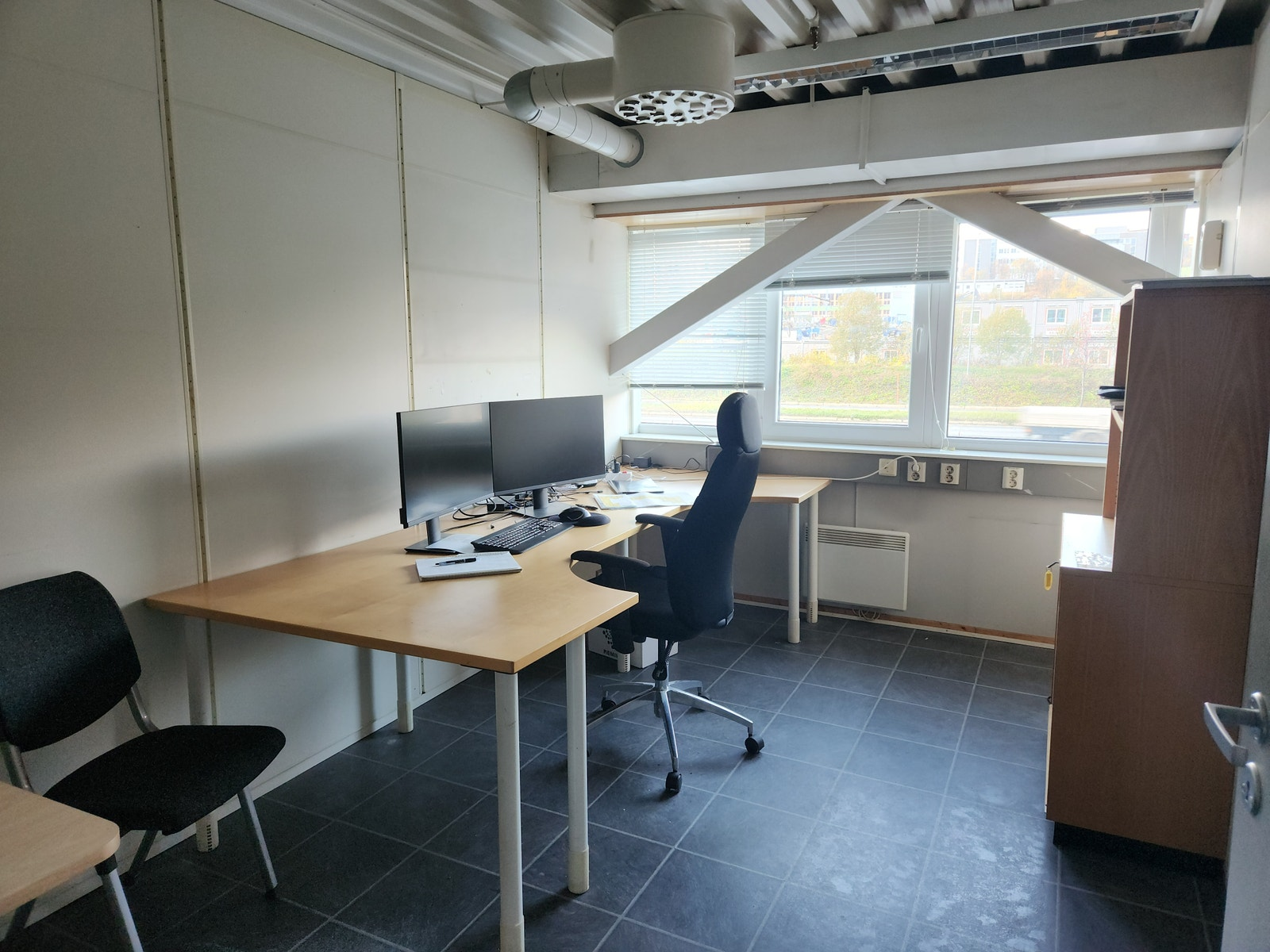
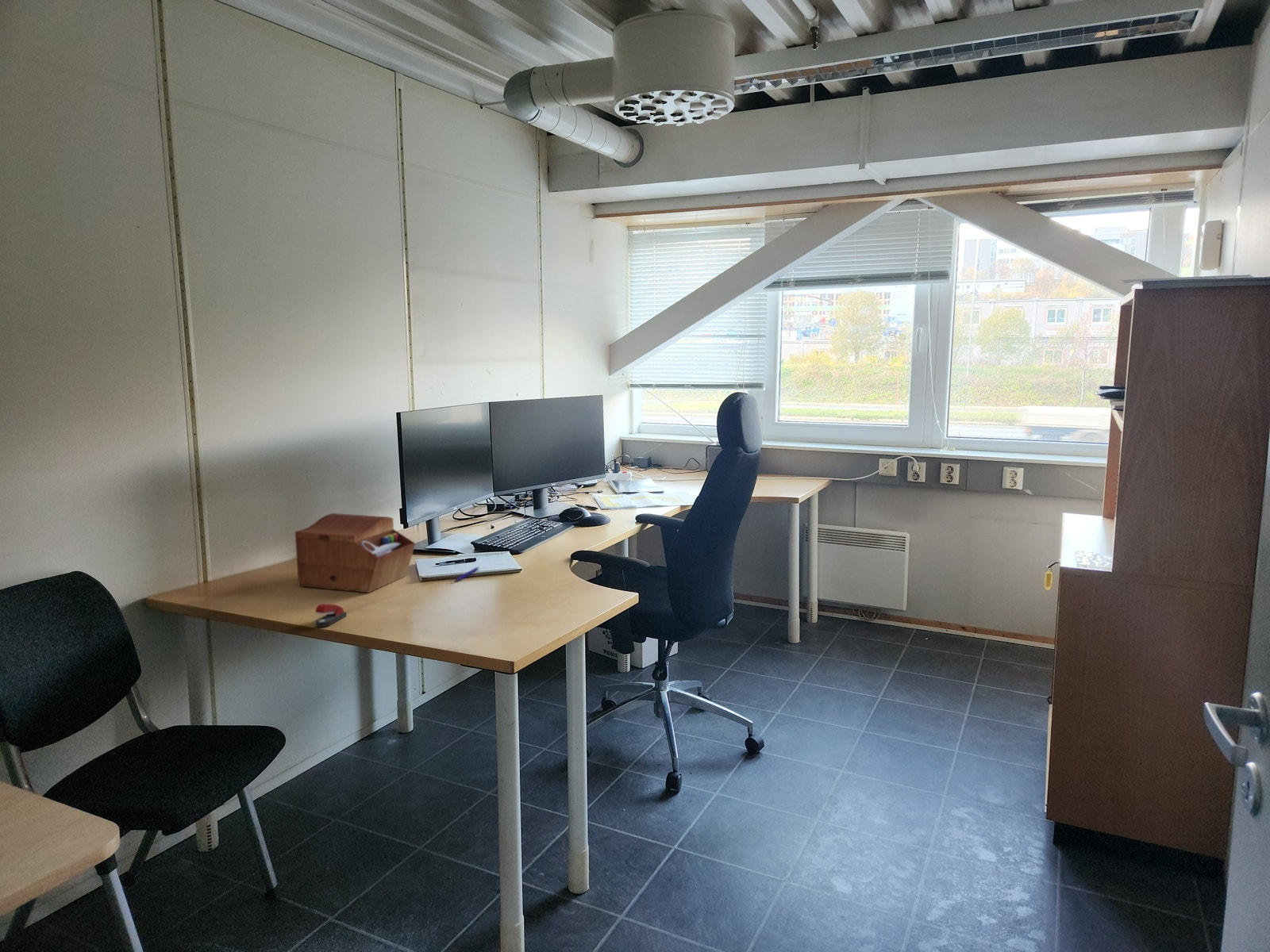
+ pen (468, 574)
+ stapler (329, 611)
+ sewing box (356, 551)
